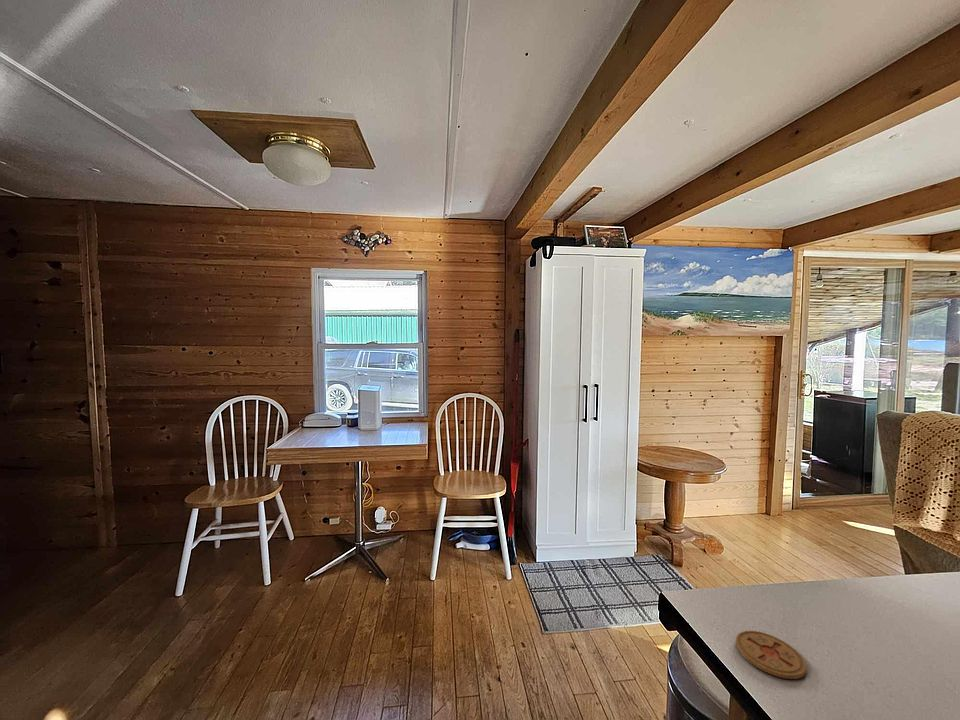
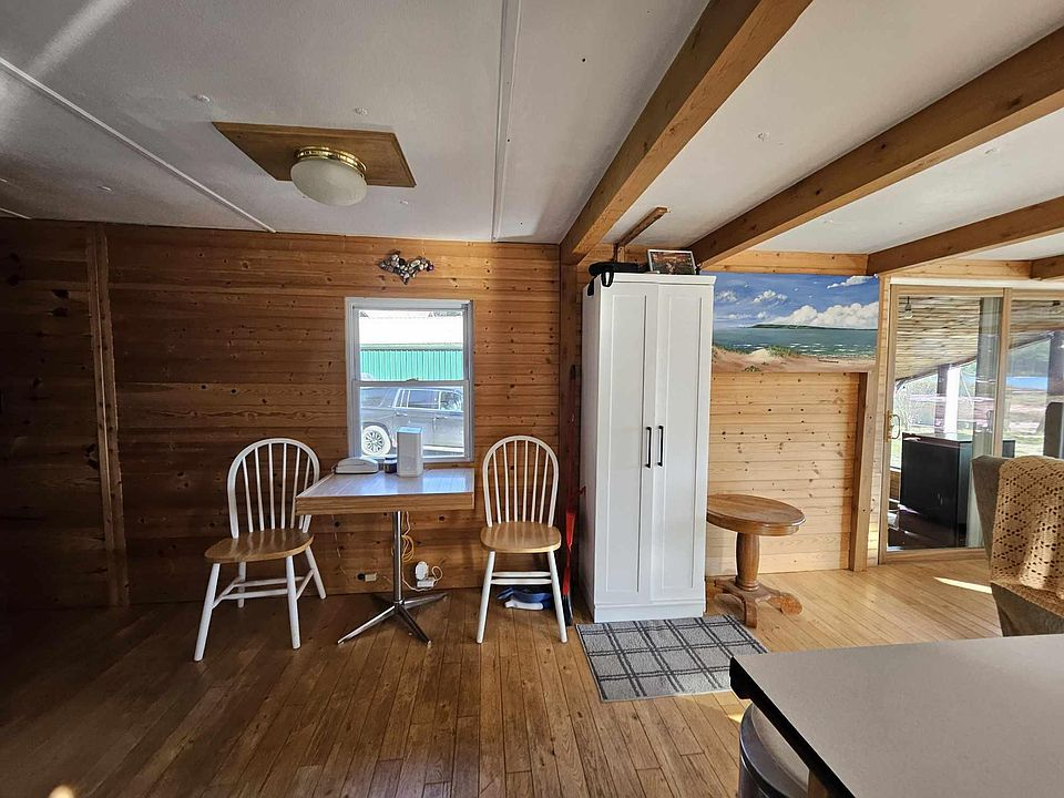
- coaster (769, 653)
